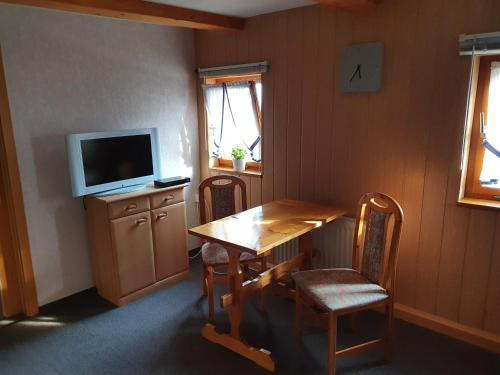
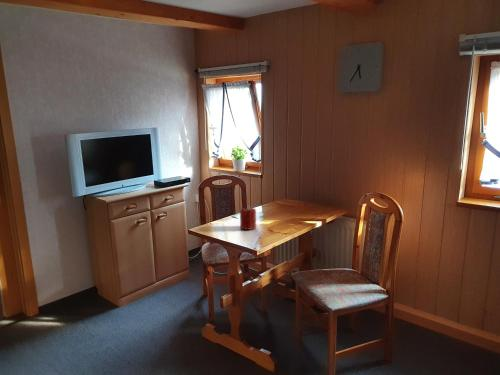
+ candle (248, 216)
